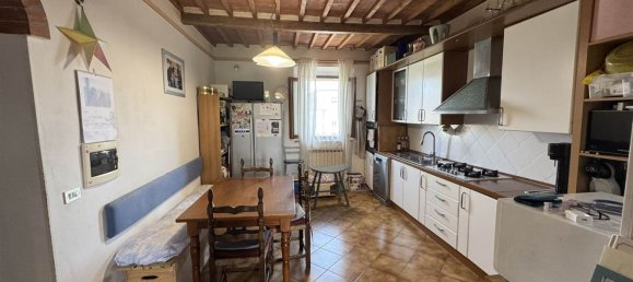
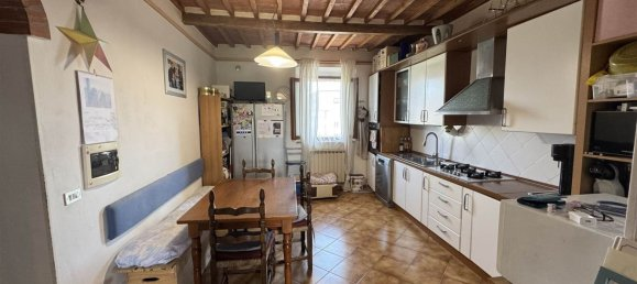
- stool (328, 190)
